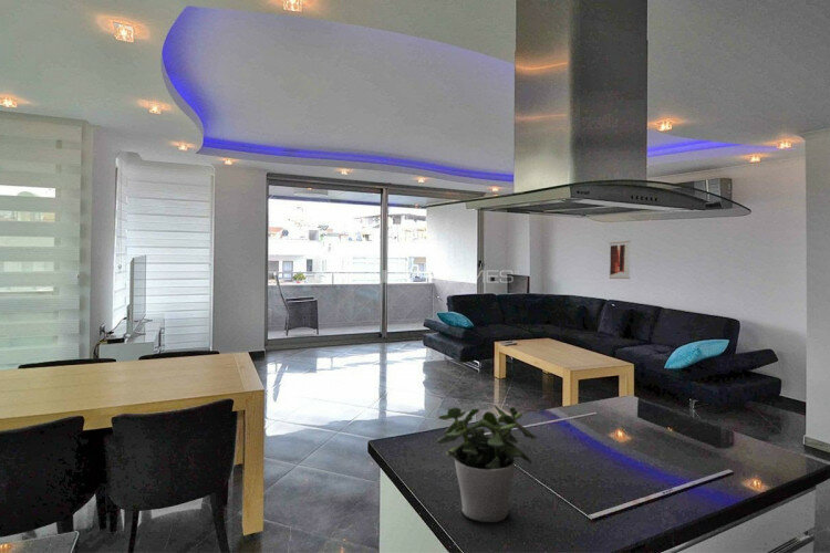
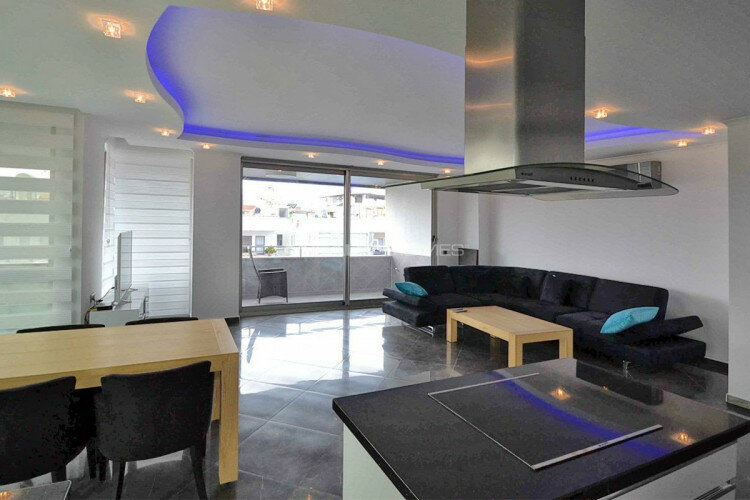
- potted plant (481, 453)
- wall art (619, 260)
